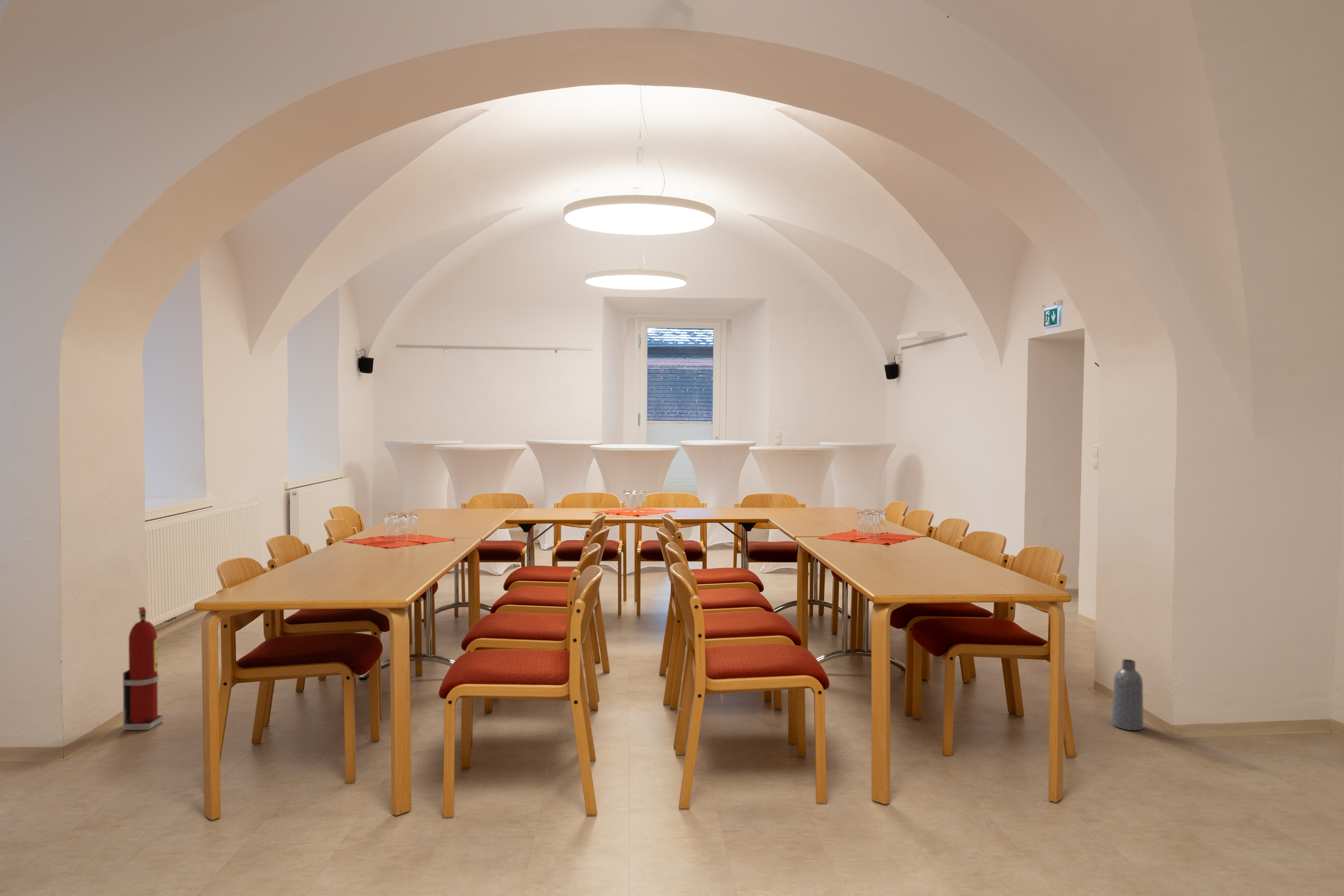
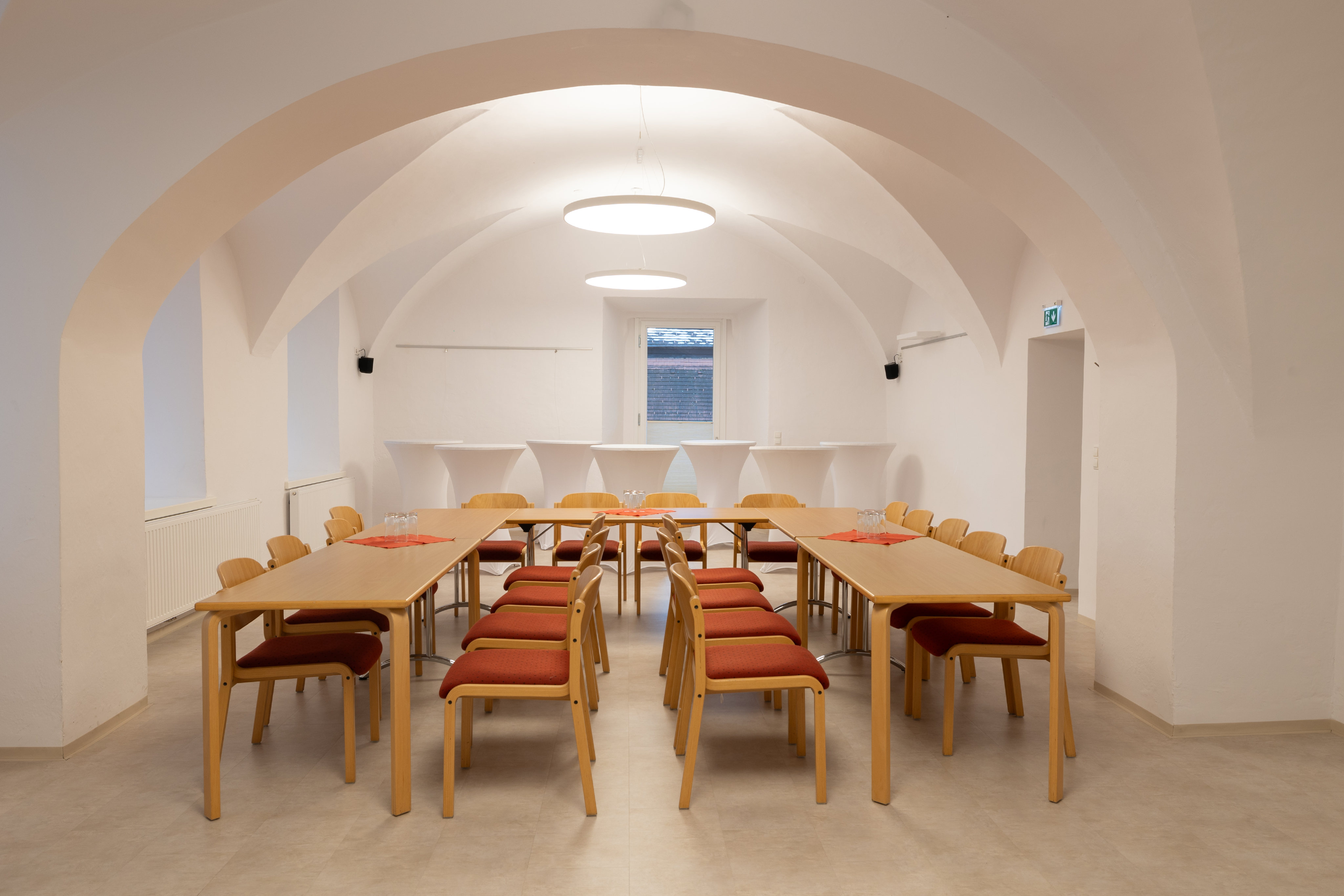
- vase (1128, 693)
- fire extinguisher (144, 667)
